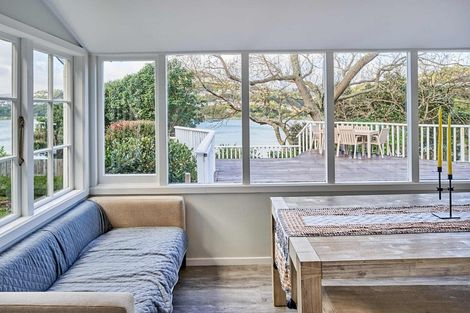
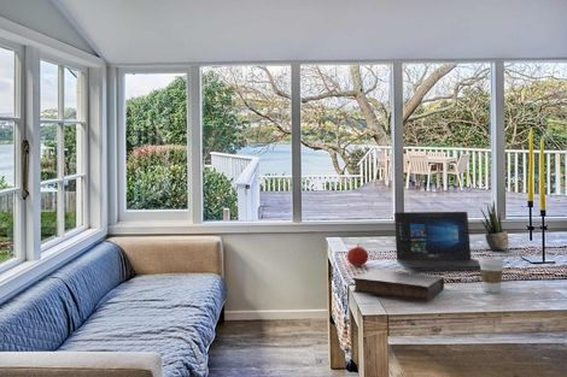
+ book (398, 283)
+ fruit (357, 254)
+ coffee cup (491, 273)
+ laptop (440, 238)
+ potted plant (493, 224)
